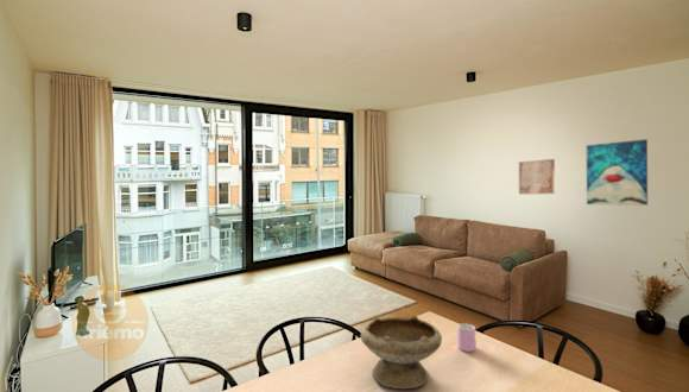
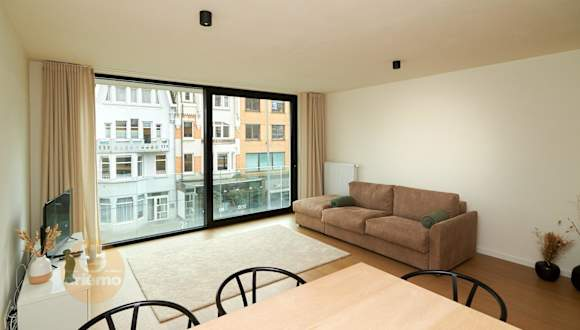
- wall art (536, 177)
- wall art (615, 173)
- cup (468, 339)
- bowl (400, 349)
